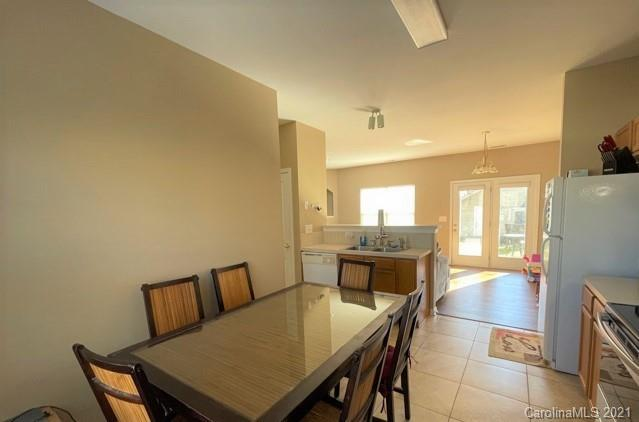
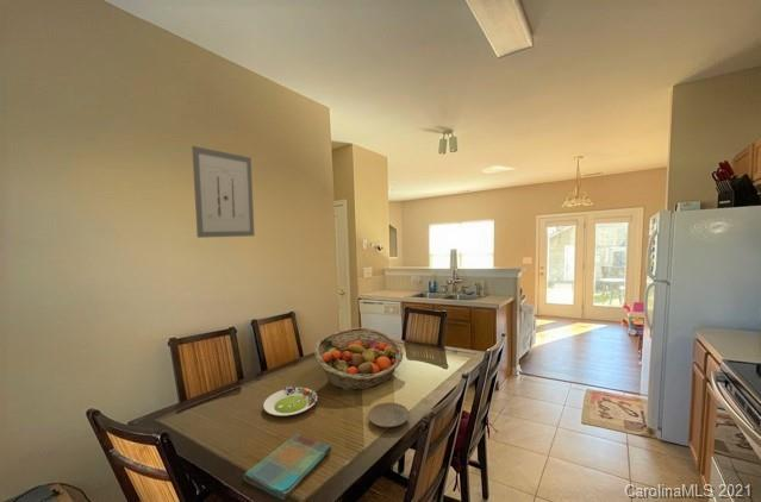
+ fruit basket (360, 357)
+ dish towel (289, 460)
+ wall art (225, 194)
+ salad plate (291, 401)
+ plate (388, 416)
